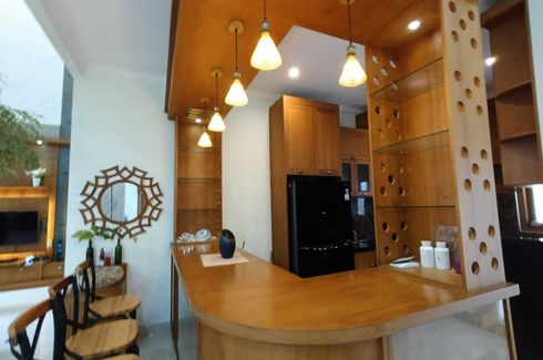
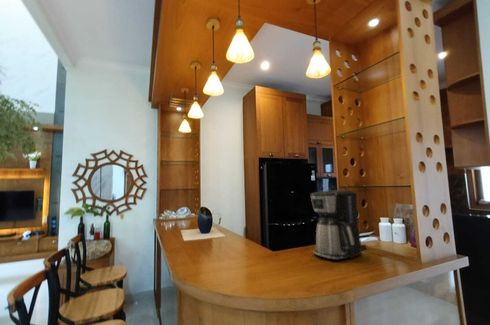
+ coffee maker (343, 222)
